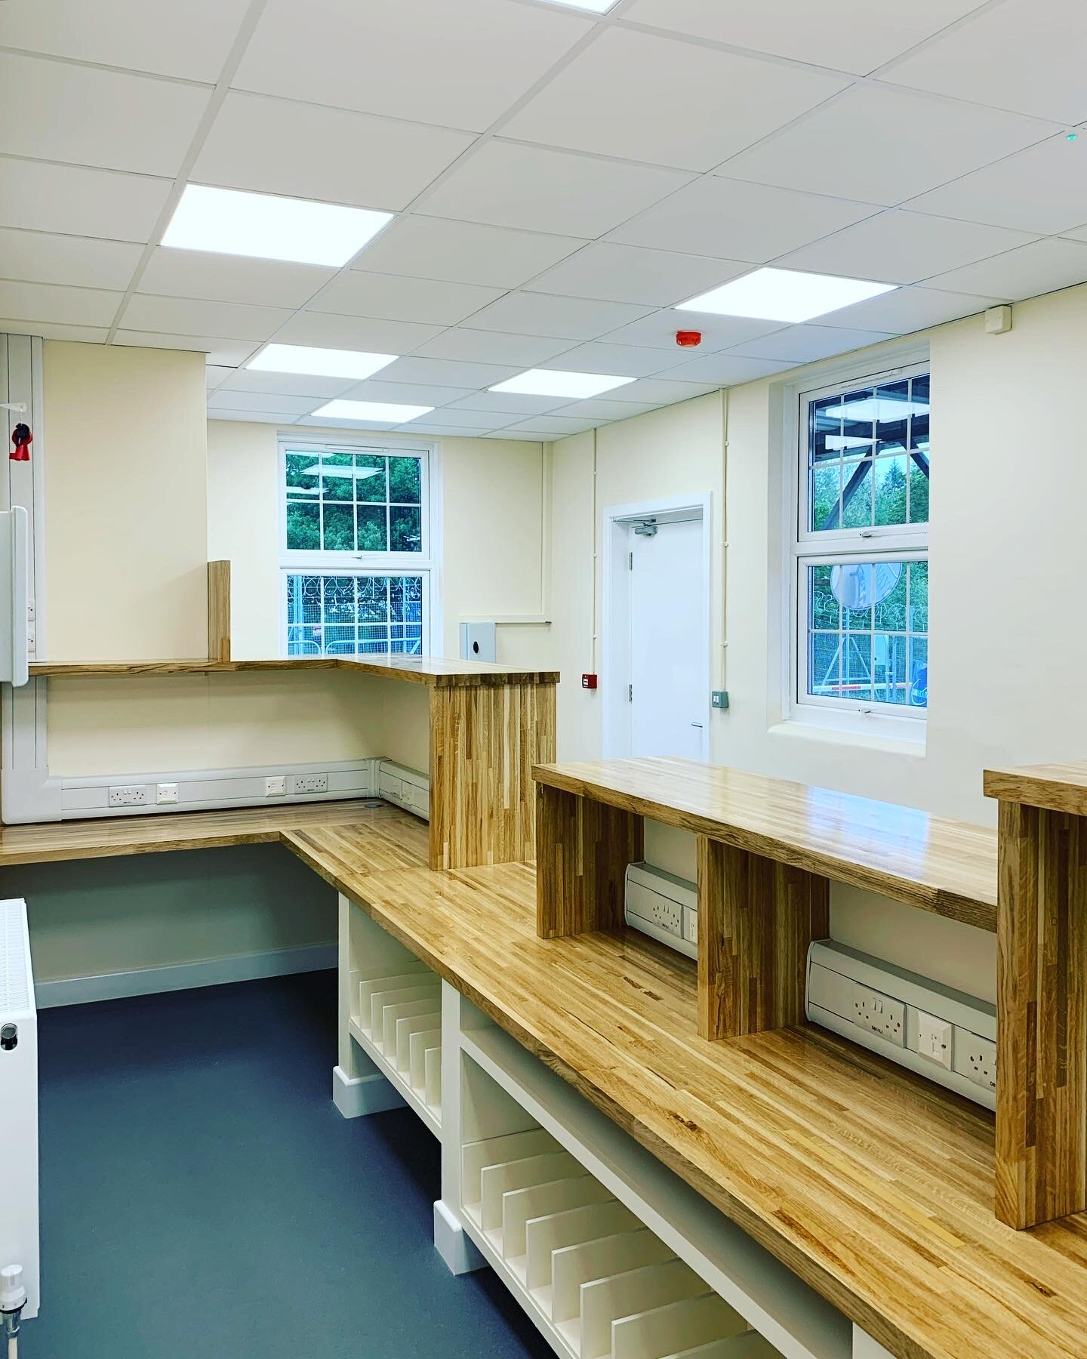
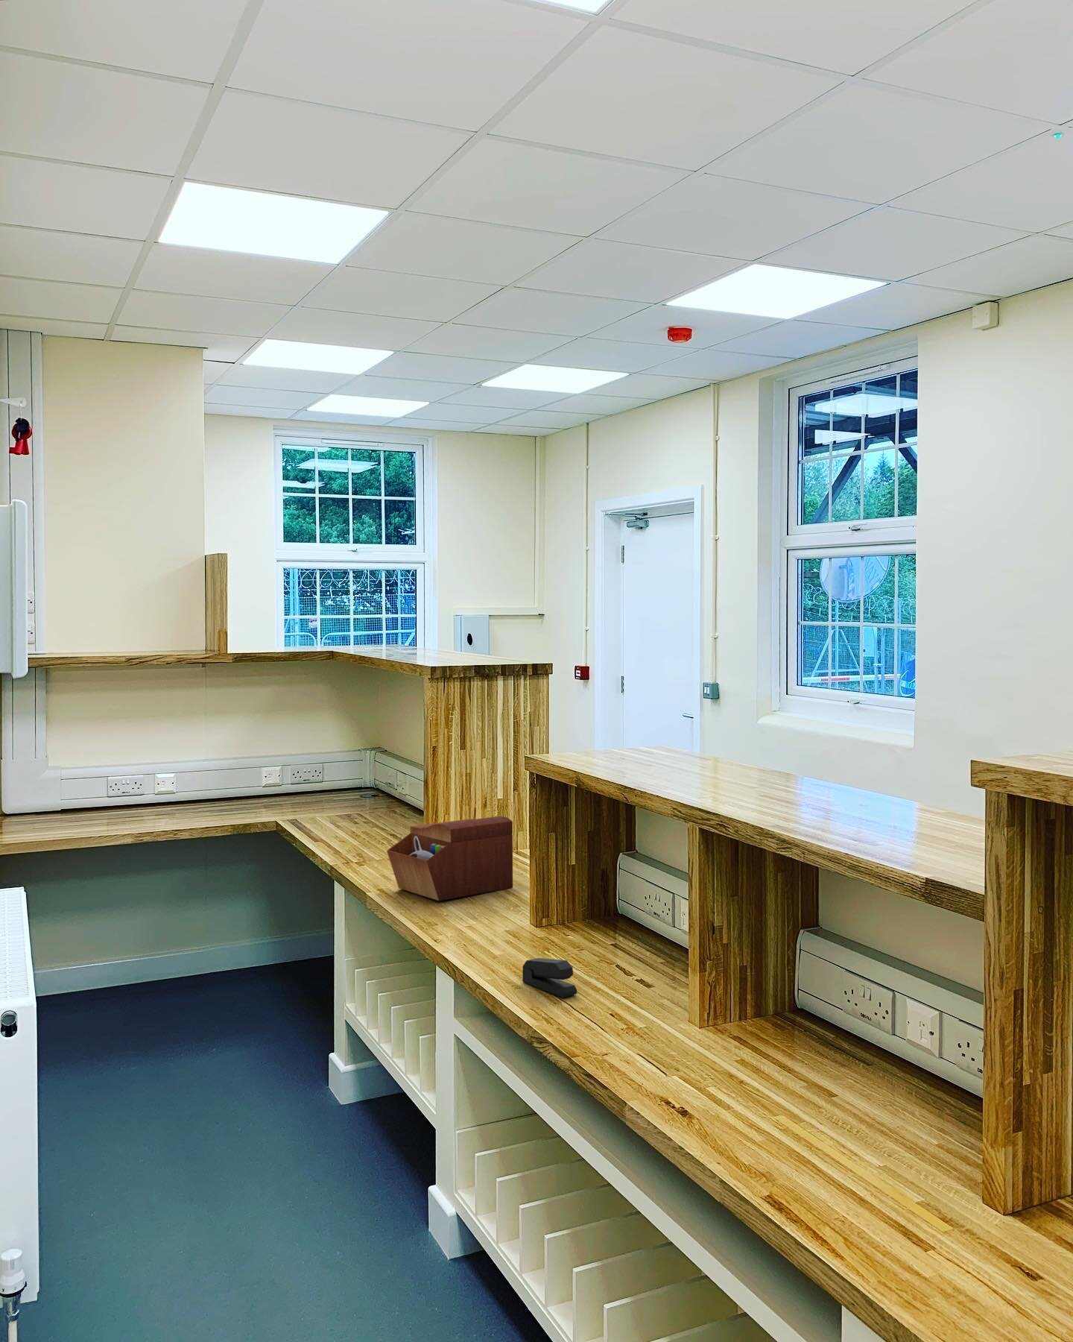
+ sewing box (449, 853)
+ stapler (549, 972)
